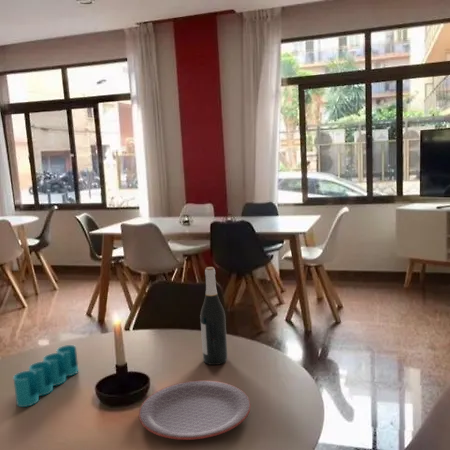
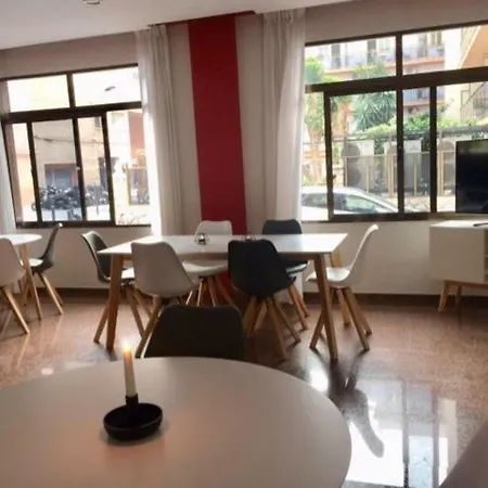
- plate (195, 410)
- wine bottle (212, 314)
- pen holder (48, 373)
